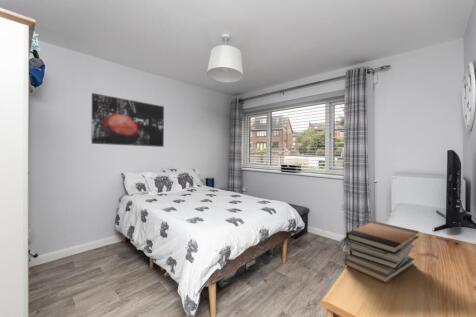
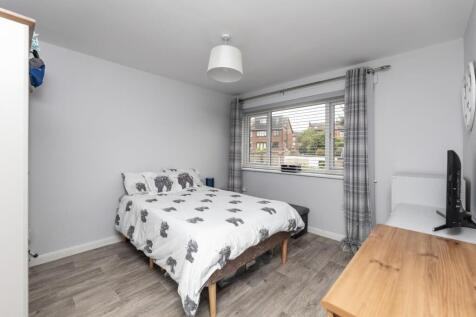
- book stack (381, 248)
- wall art (131, 123)
